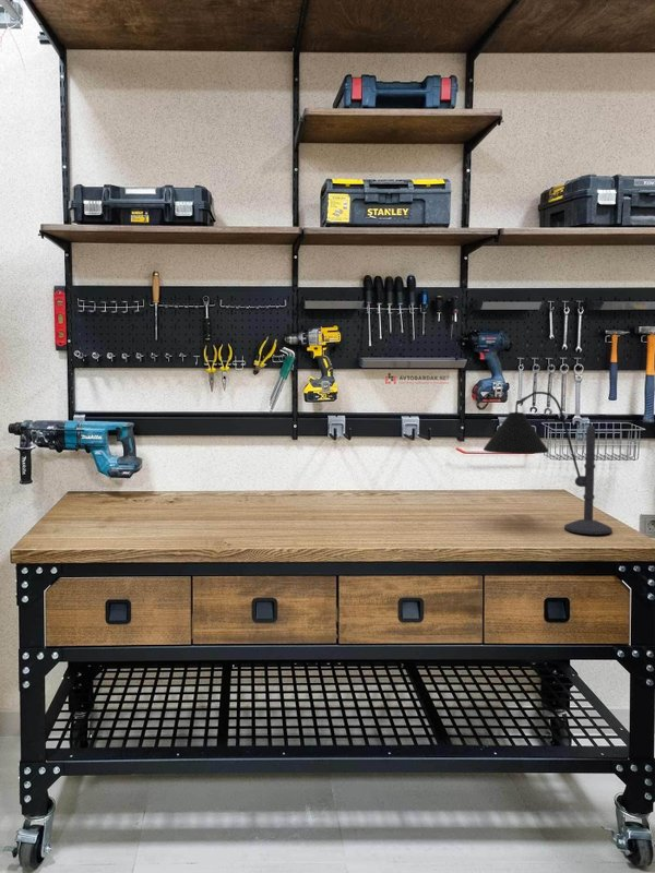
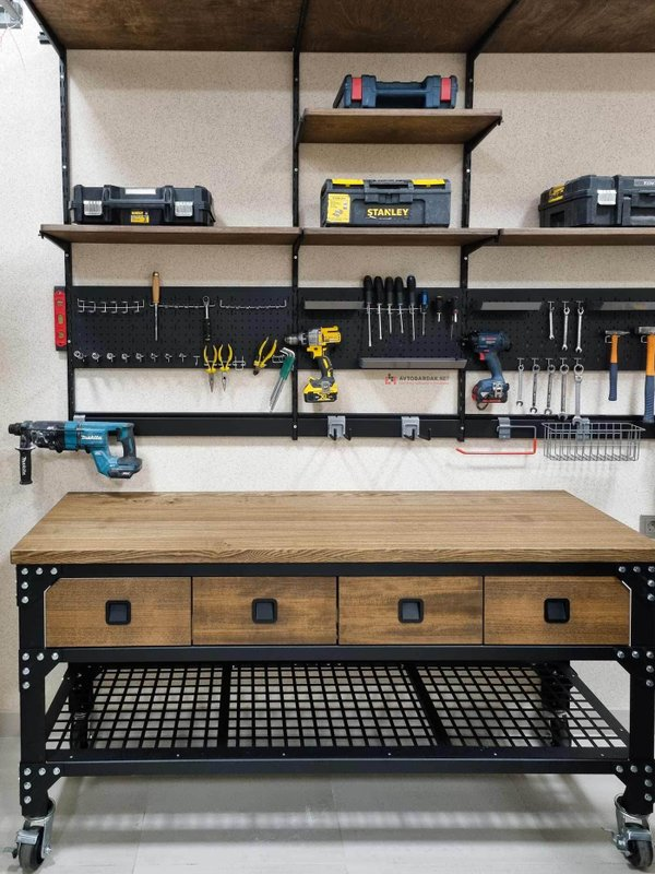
- desk lamp (546, 452)
